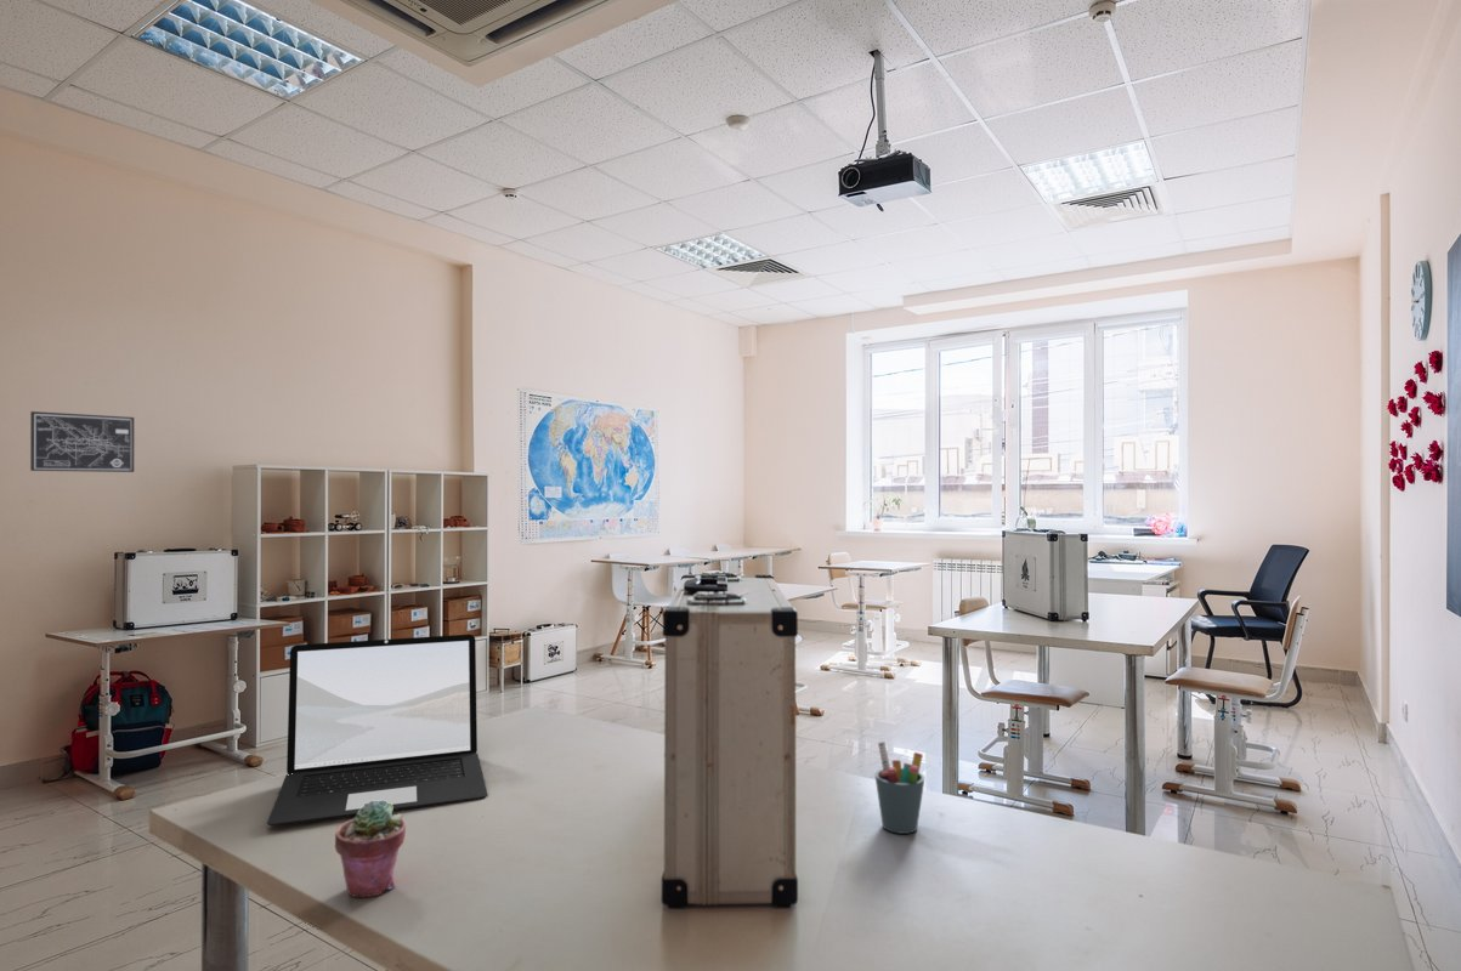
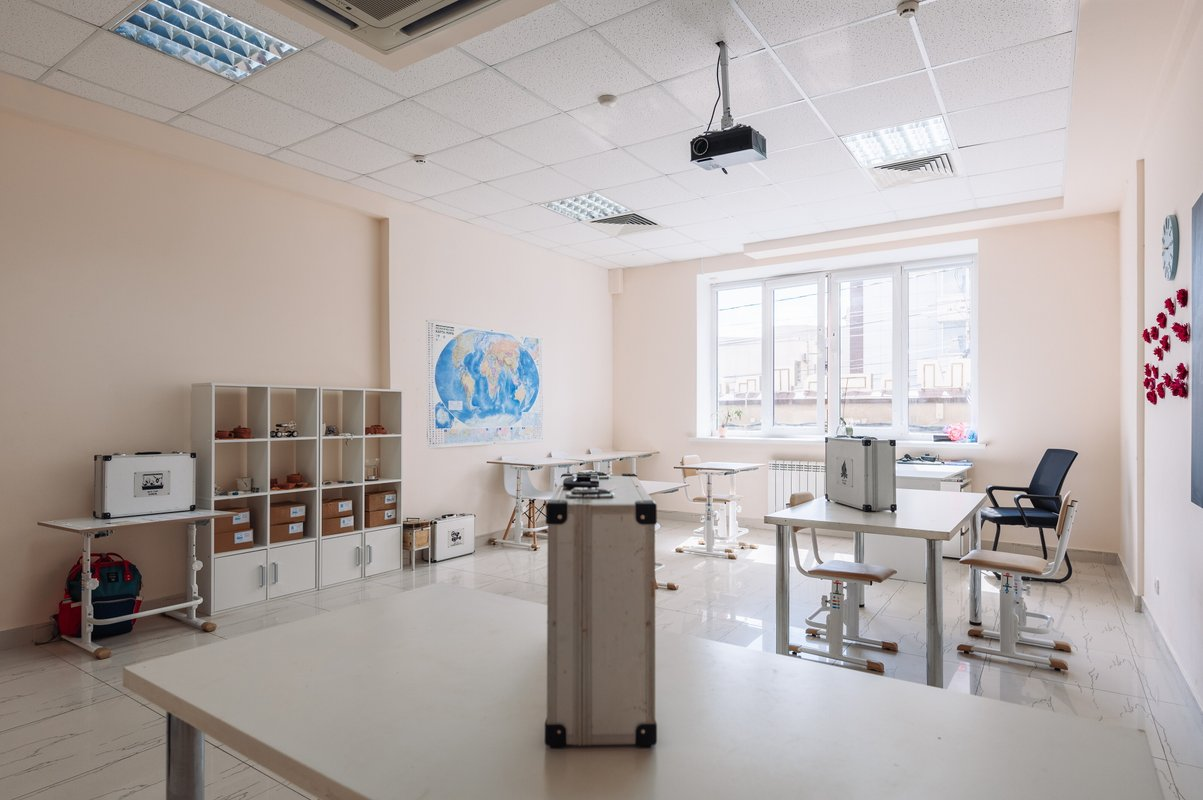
- potted succulent (370, 844)
- pen holder (900, 787)
- wall art (84, 443)
- laptop (384, 719)
